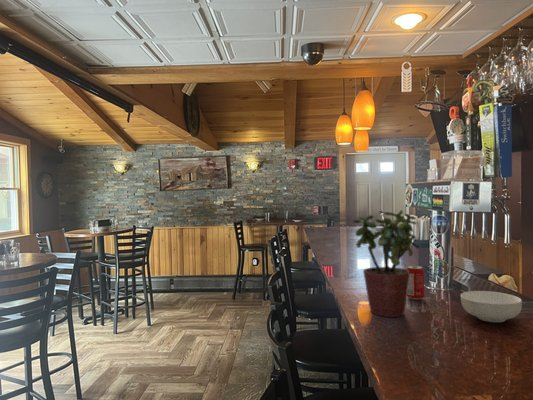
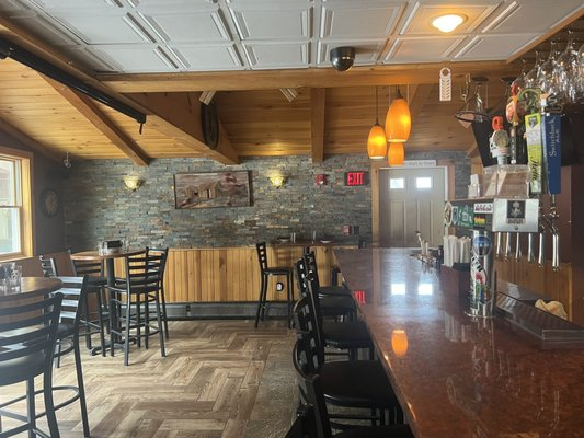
- beverage can (415, 282)
- potted plant (384, 260)
- cereal bowl (490, 307)
